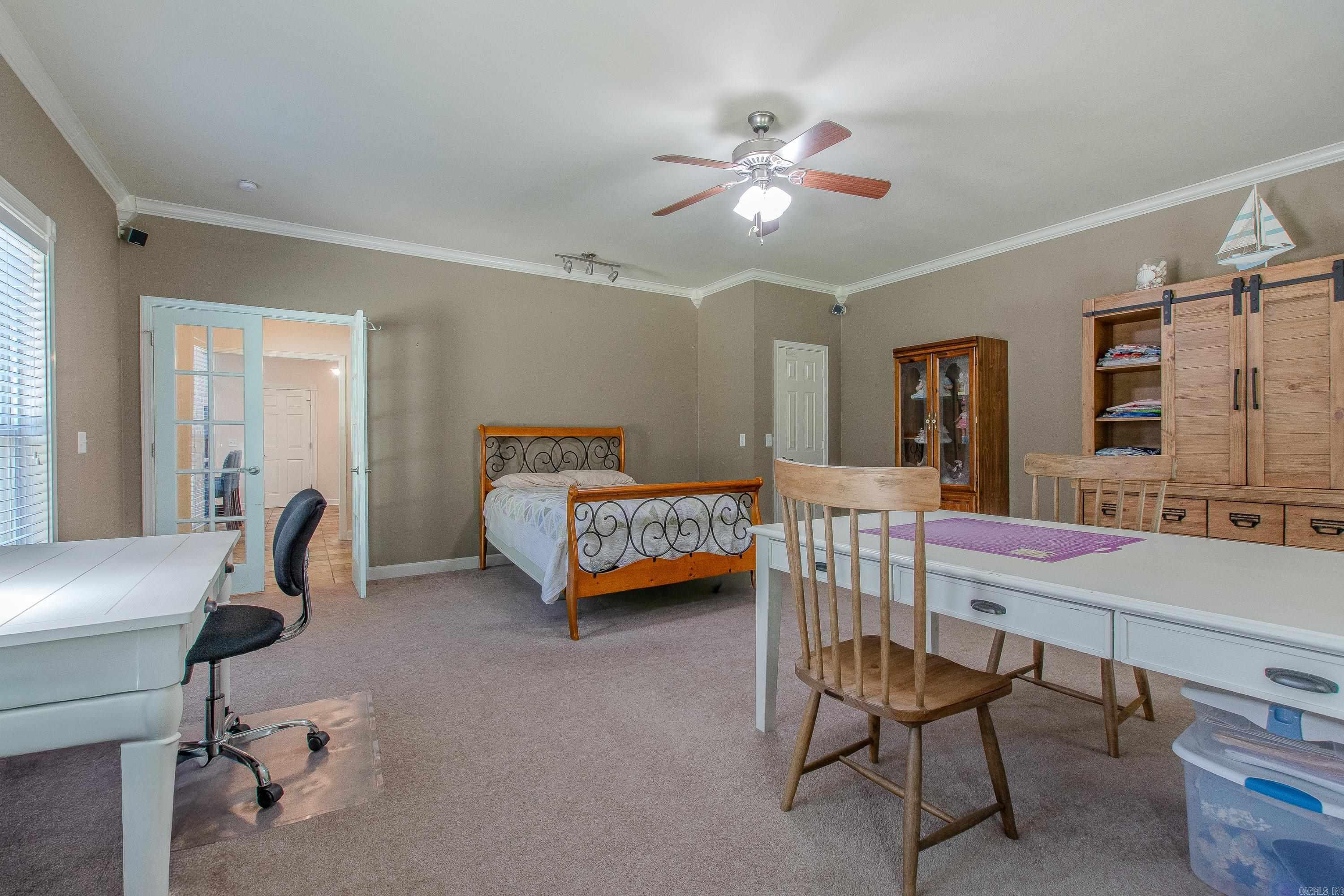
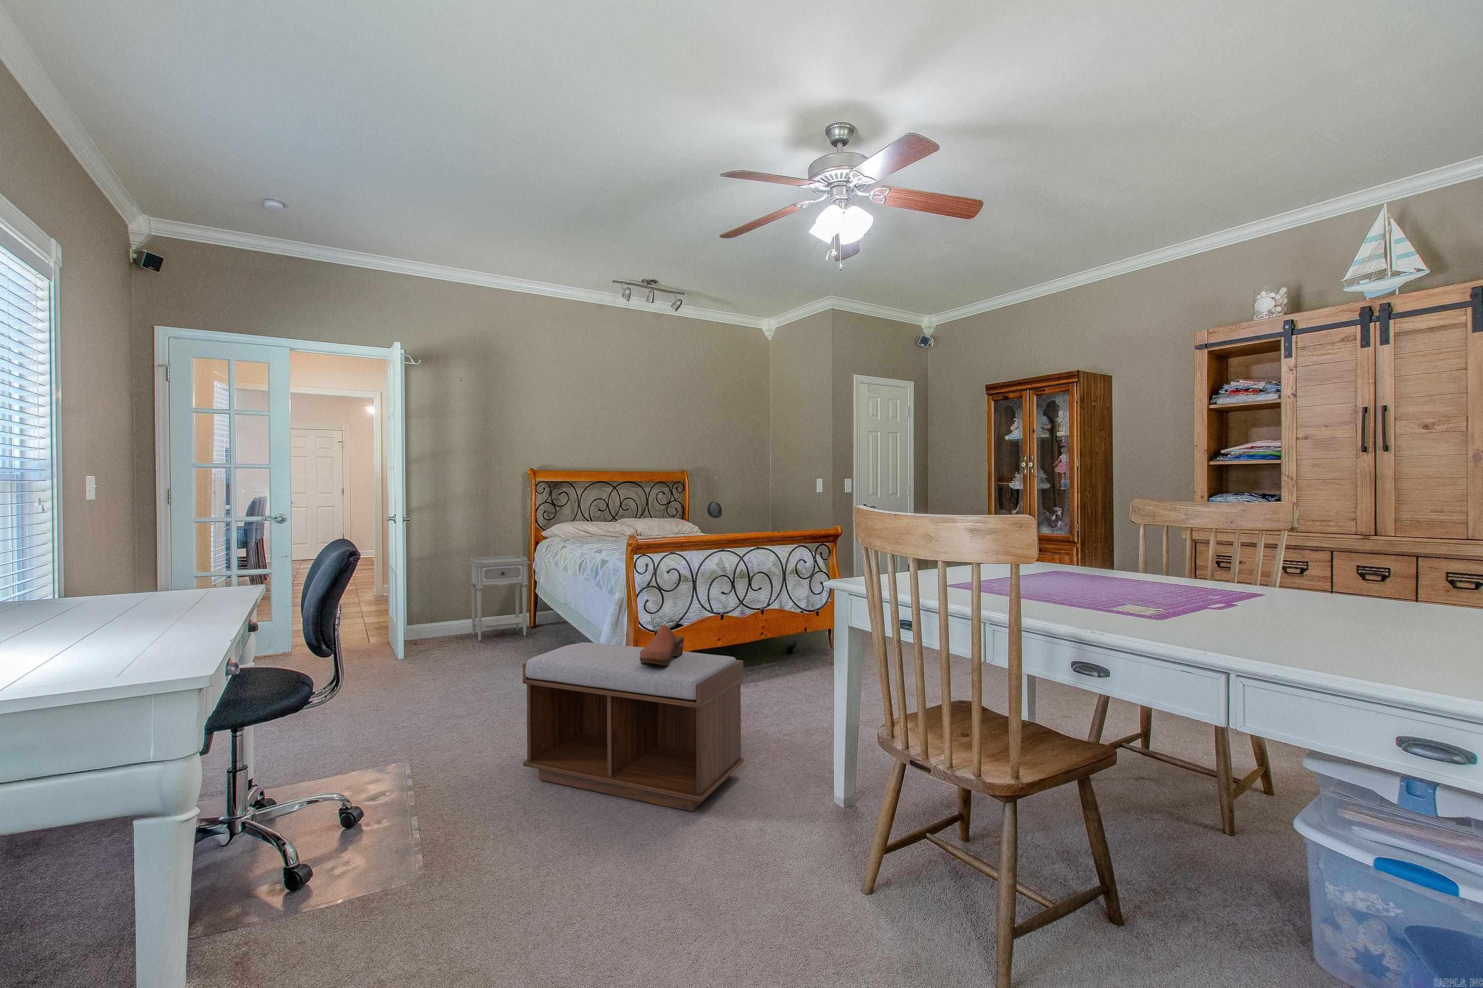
+ clog (663, 642)
+ nightstand (499, 586)
+ bench (632, 717)
+ relief medallion (715, 509)
